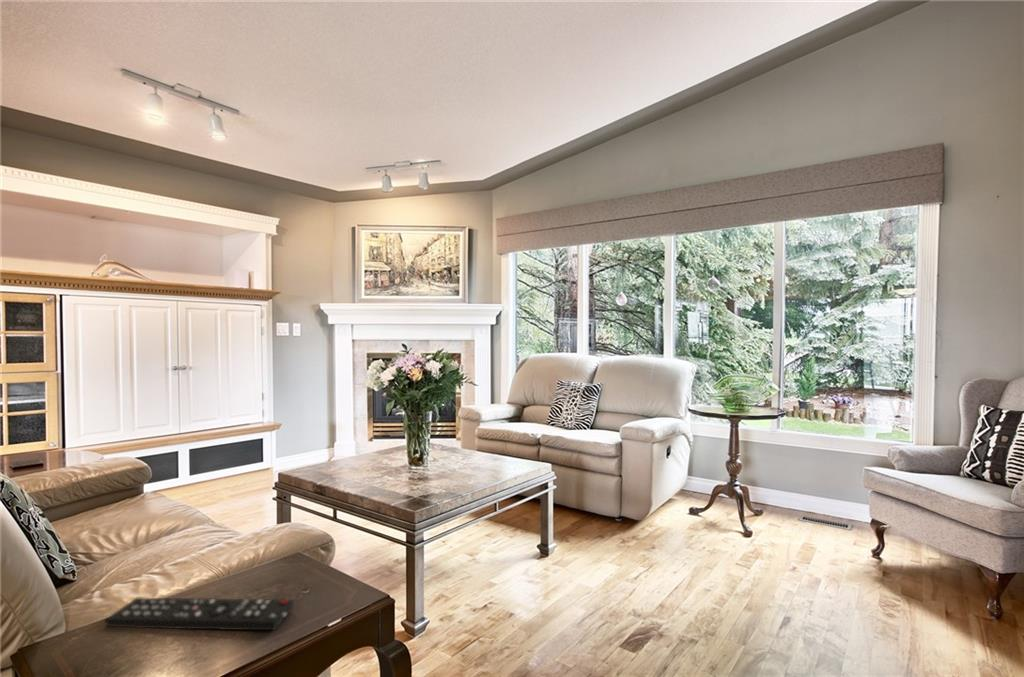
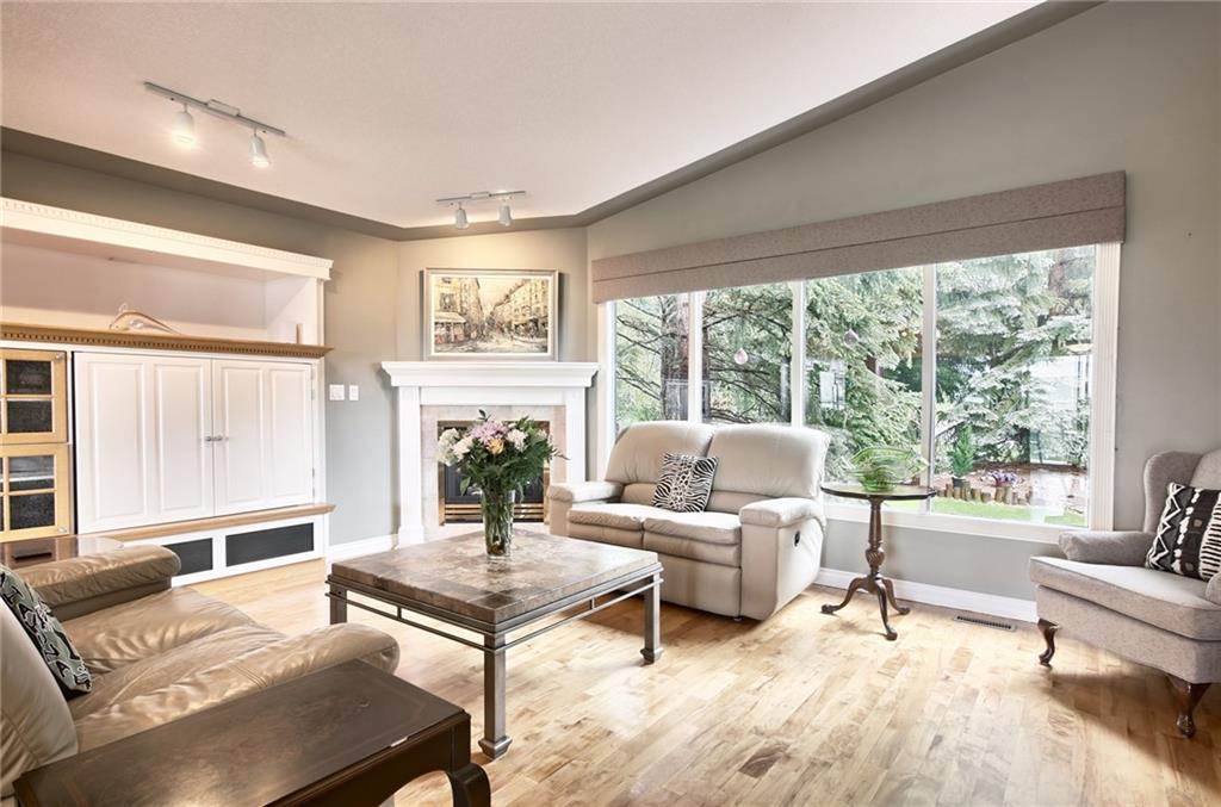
- remote control (203, 612)
